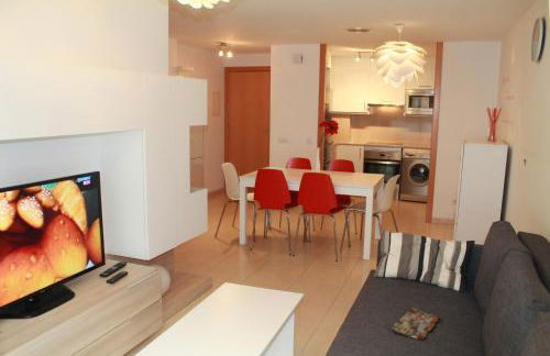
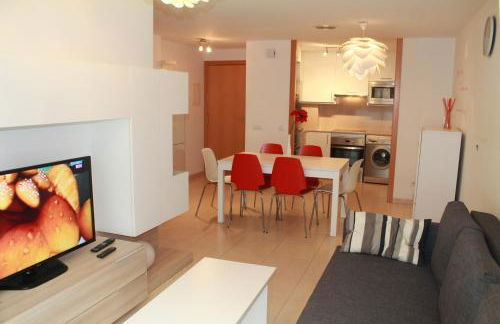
- magazine (417, 322)
